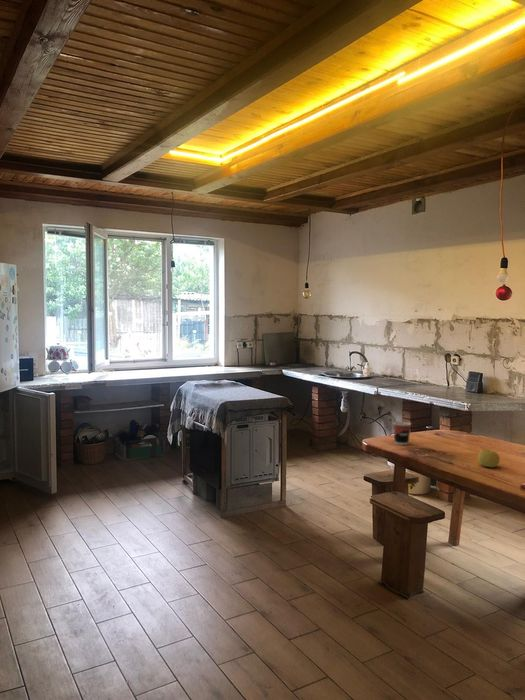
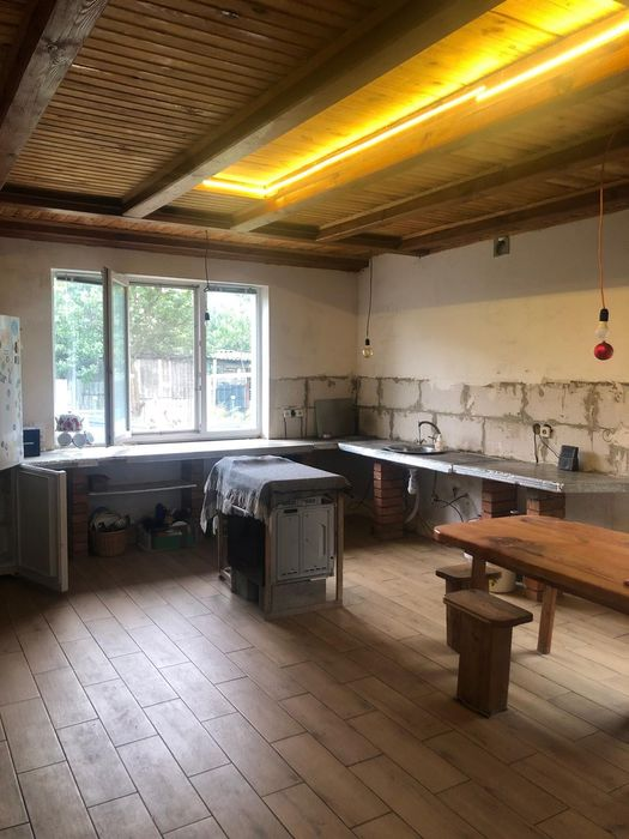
- fruit (488, 458)
- cup (401, 433)
